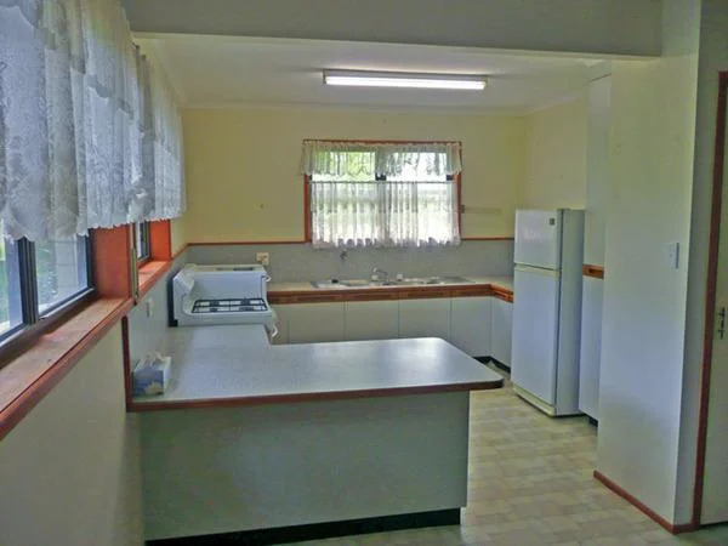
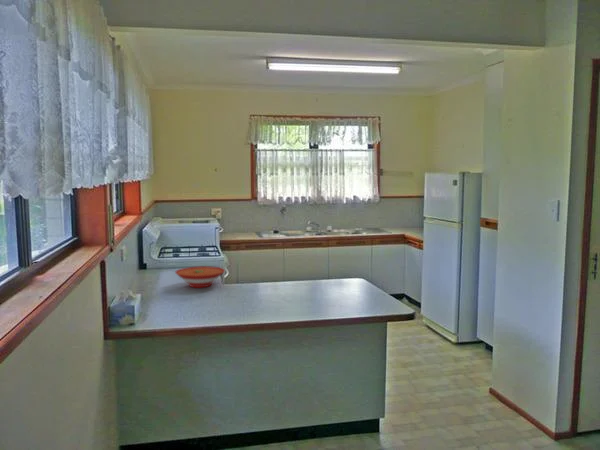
+ bowl (200, 277)
